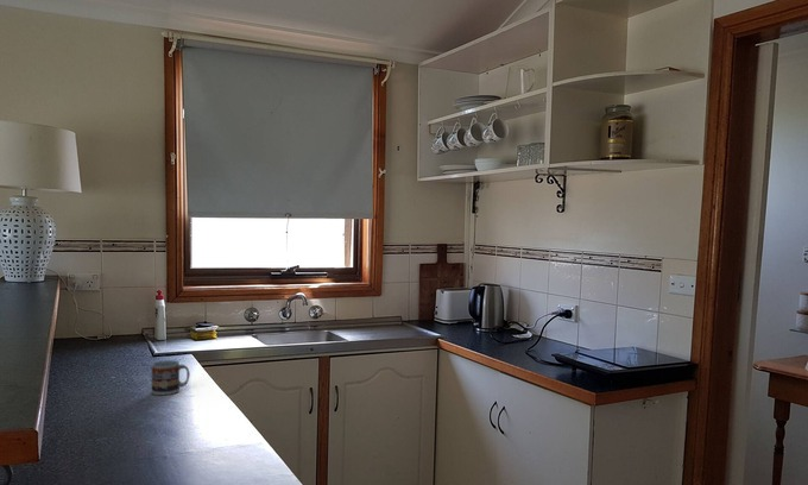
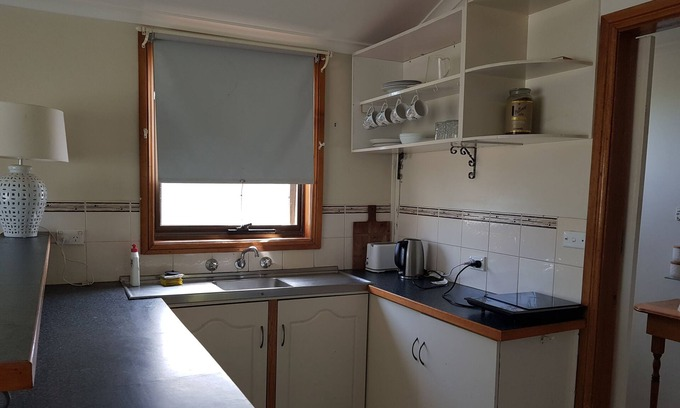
- cup (170, 377)
